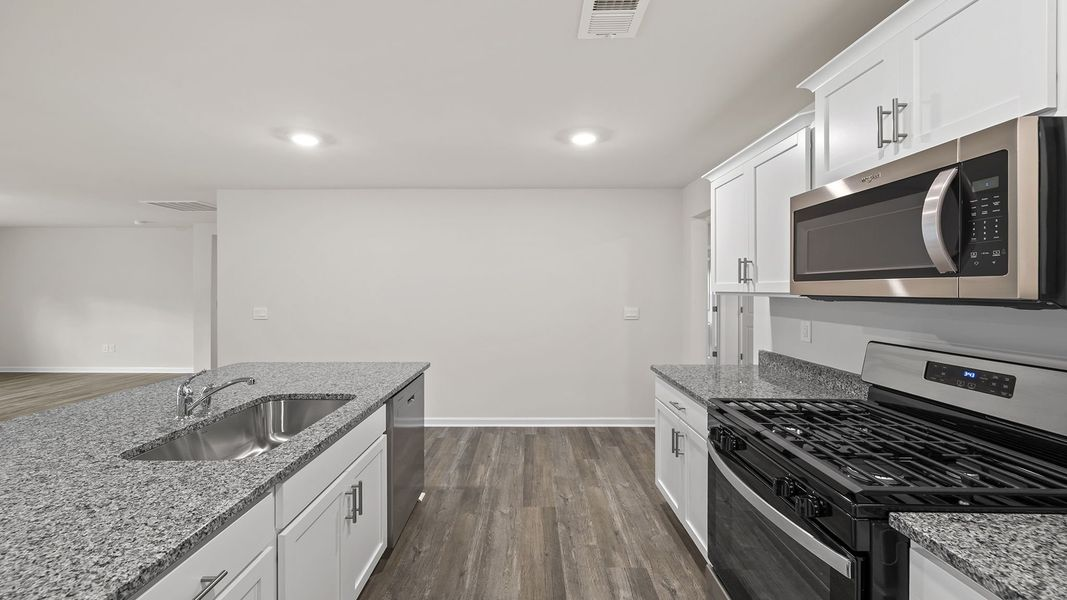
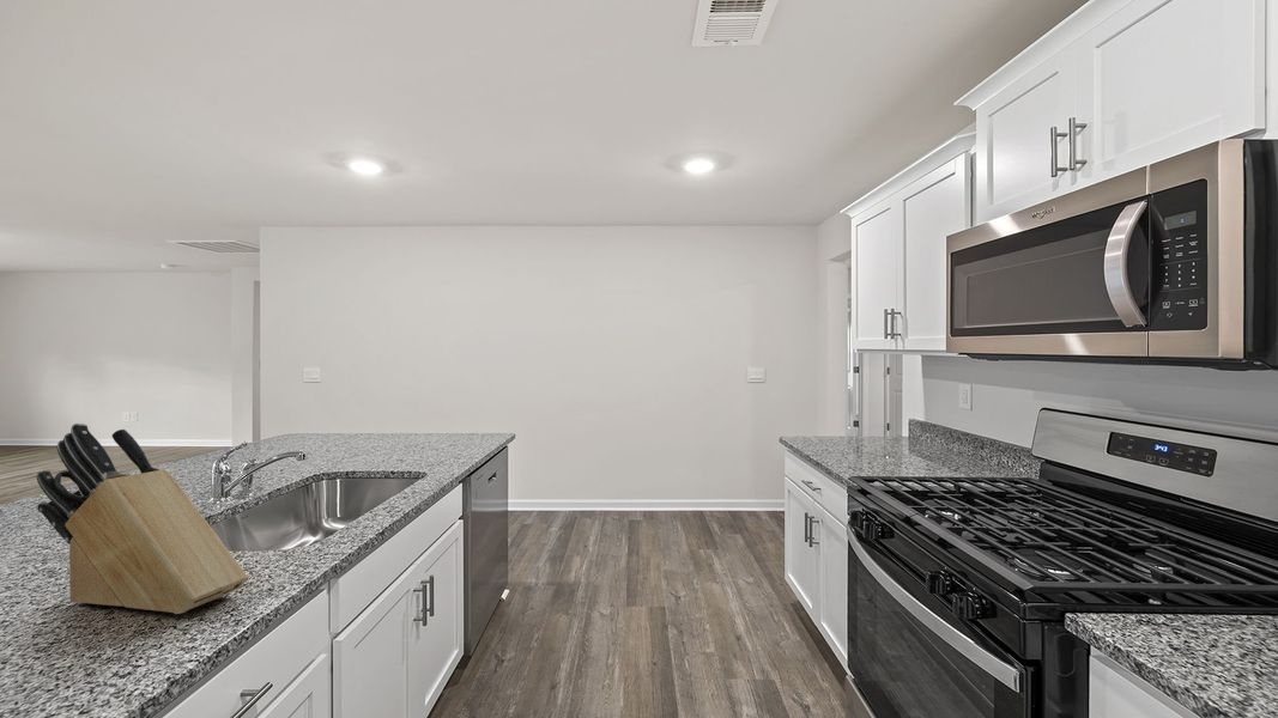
+ knife block (140, 510)
